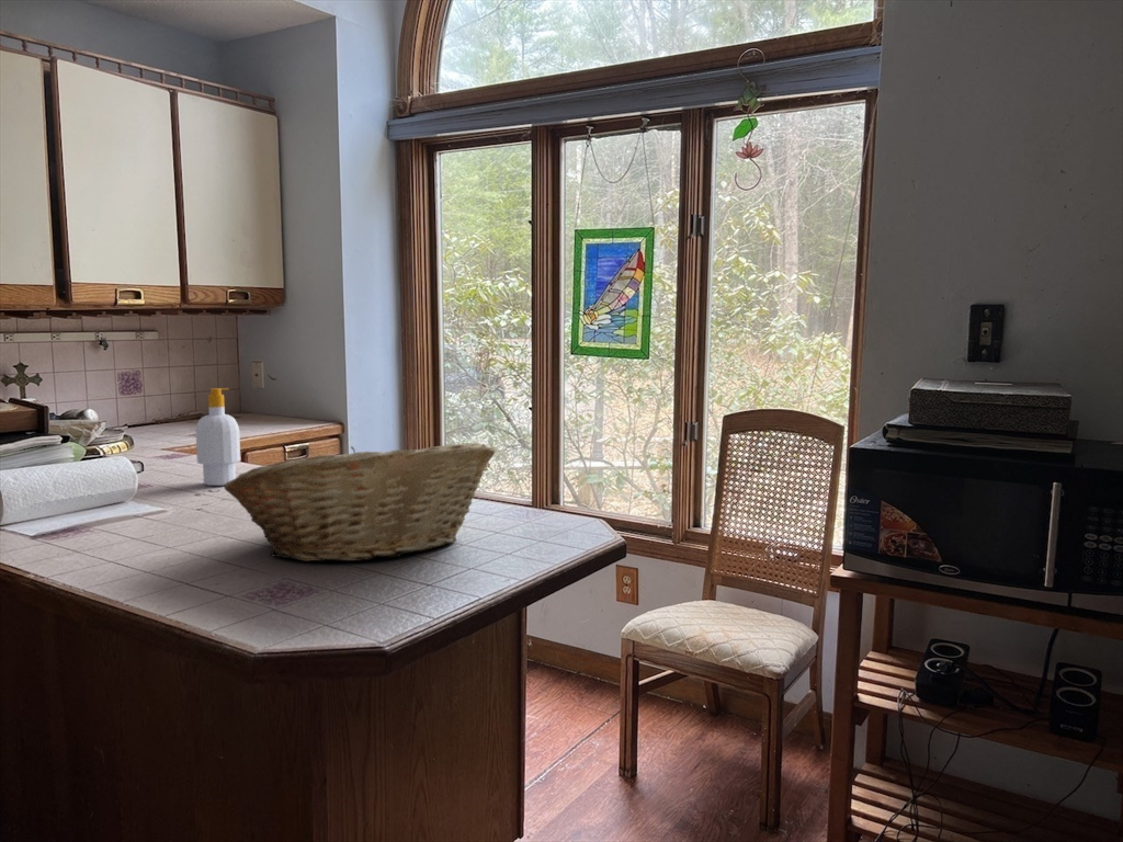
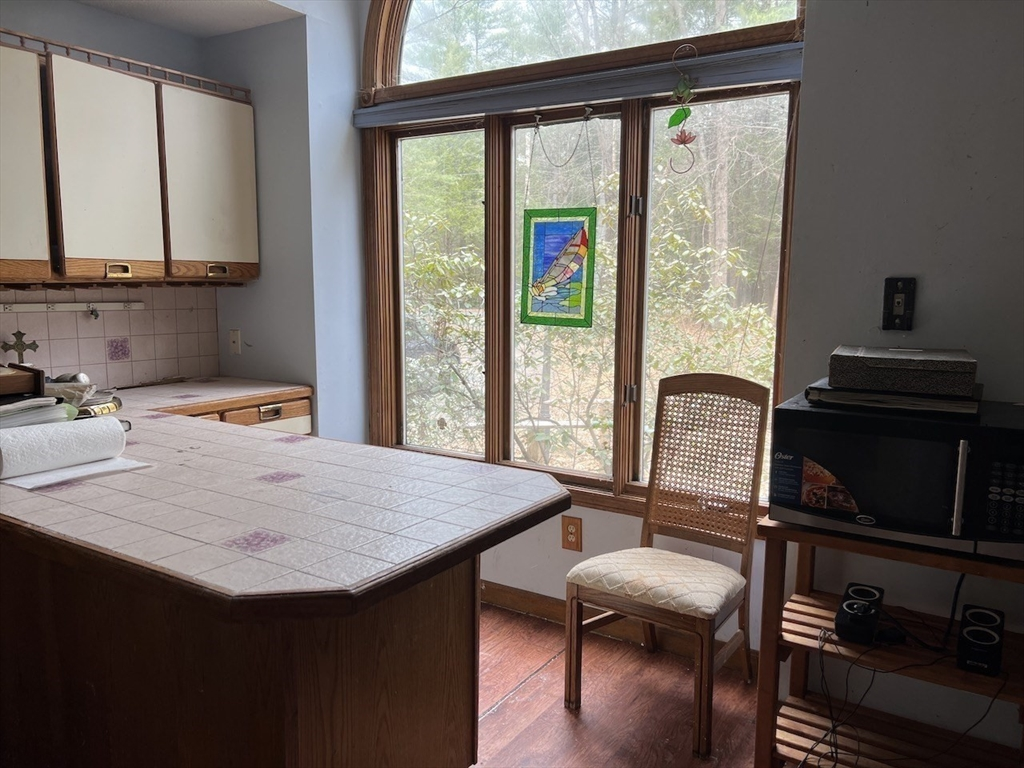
- fruit basket (367, 490)
- soap bottle (217, 435)
